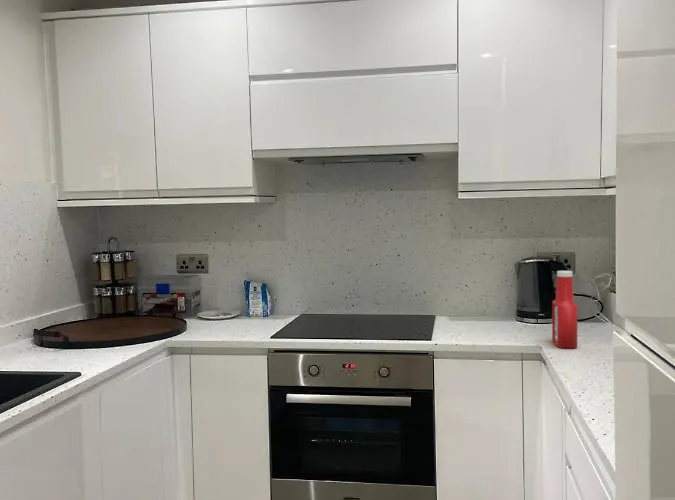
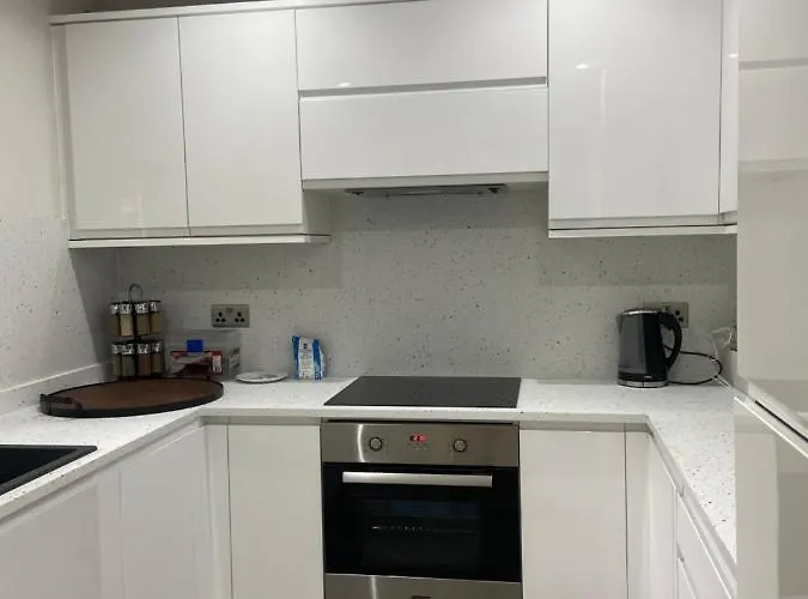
- soap bottle (564, 307)
